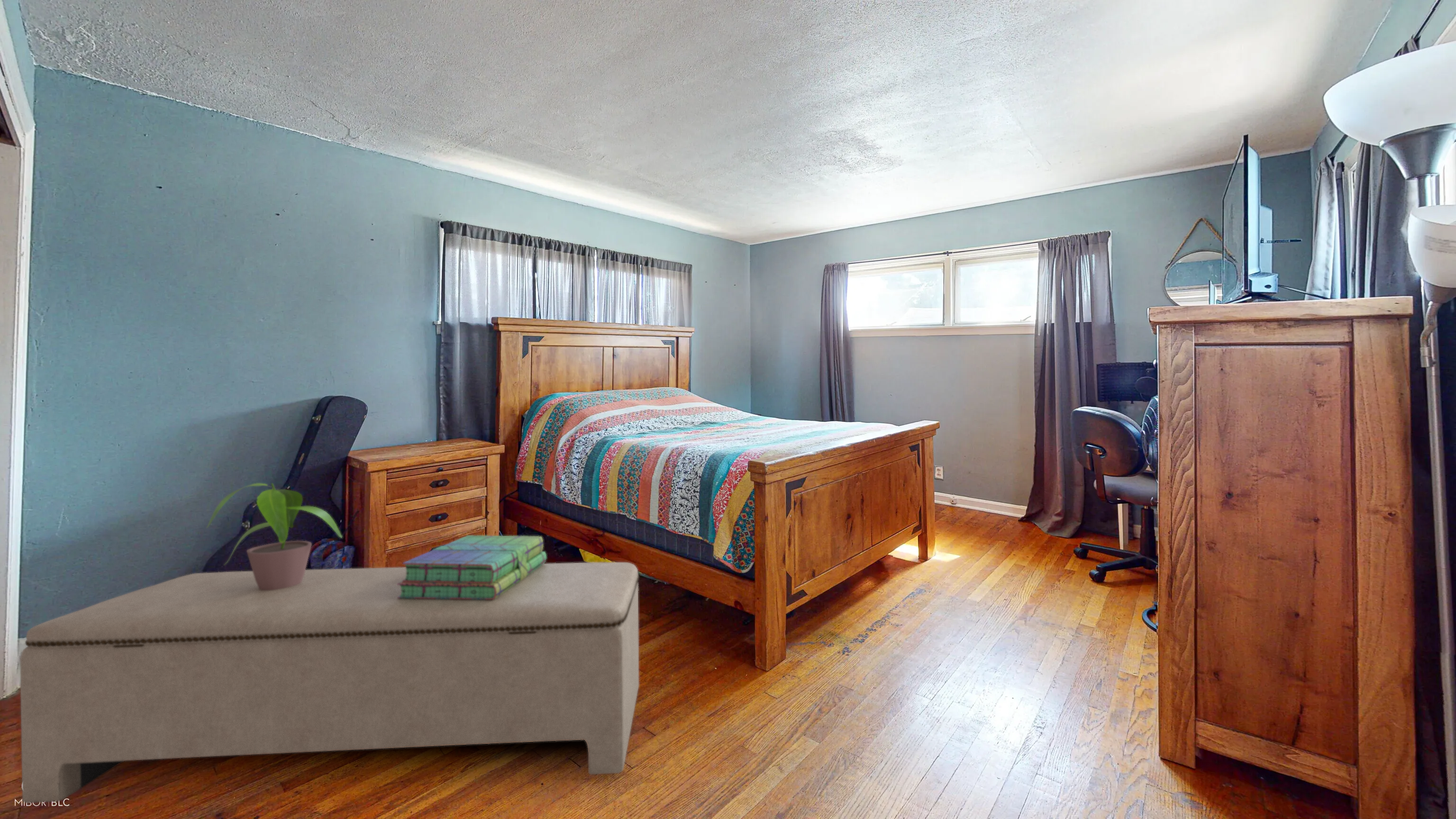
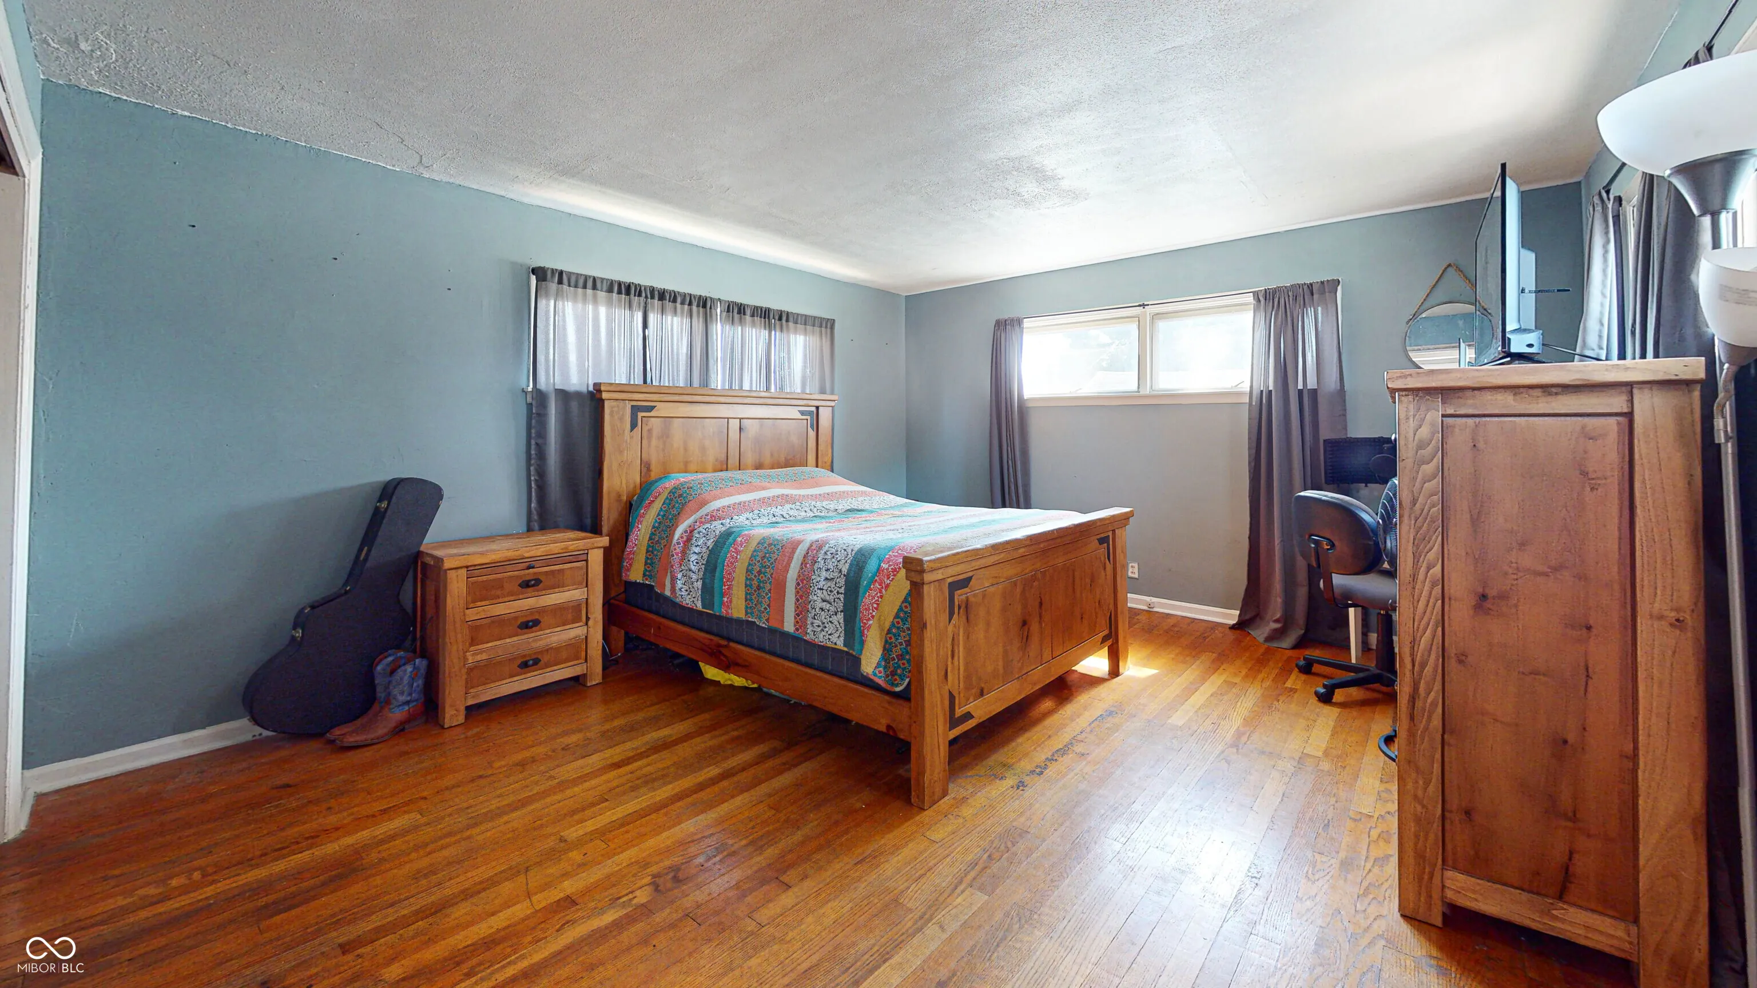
- stack of books (479, 563)
- potted plant (278, 533)
- bench (381, 660)
